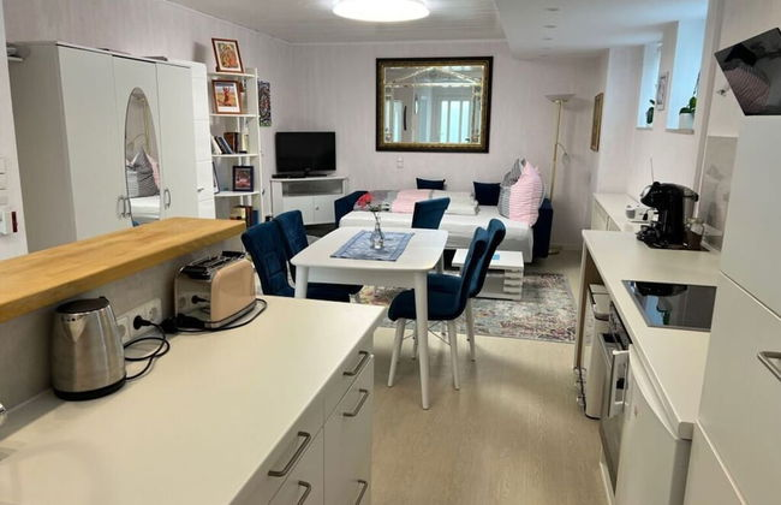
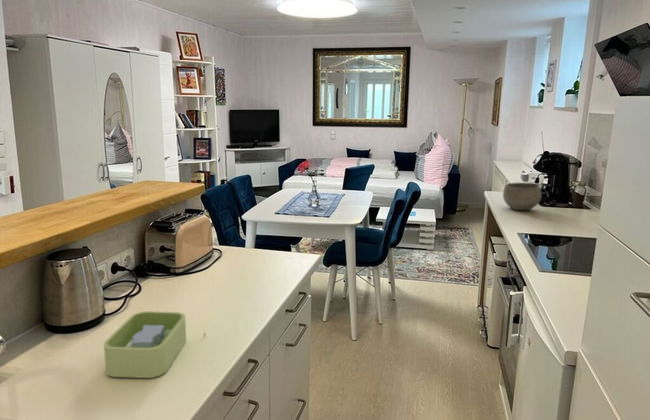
+ bowl (521, 196)
+ soap dish (156, 342)
